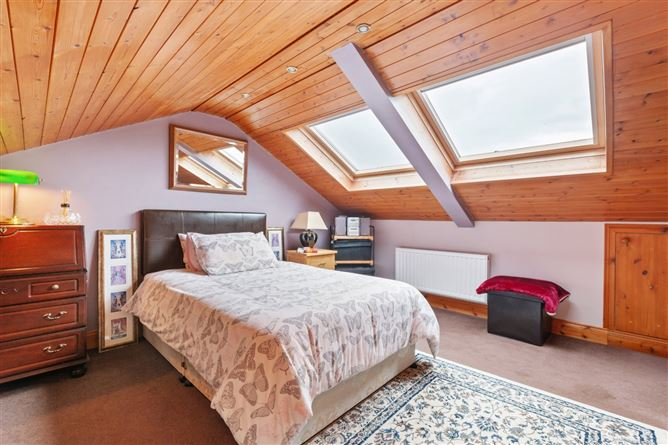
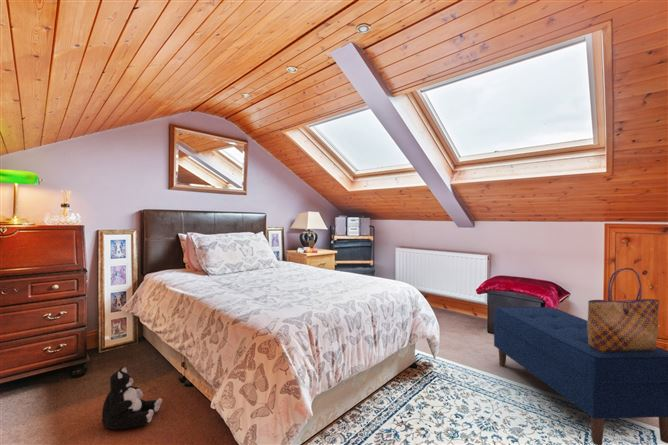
+ plush toy (130, 395)
+ tote bag (622, 307)
+ bench (567, 361)
